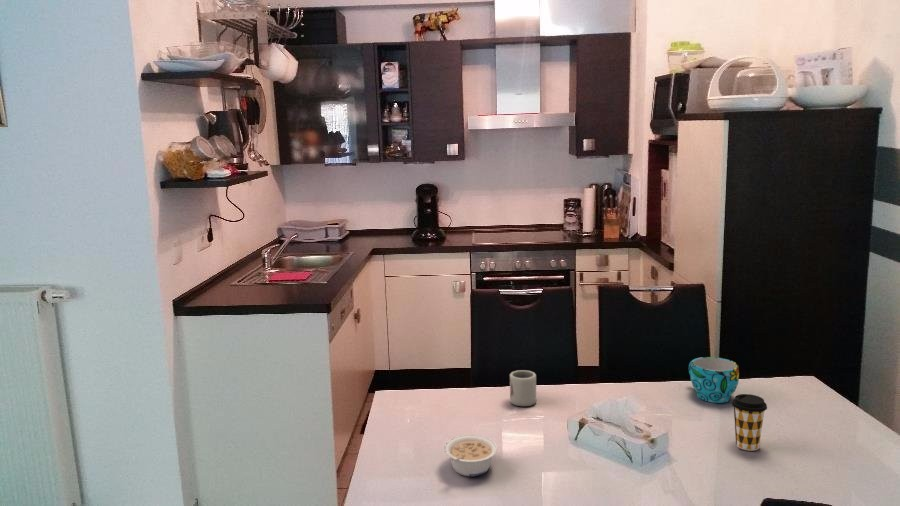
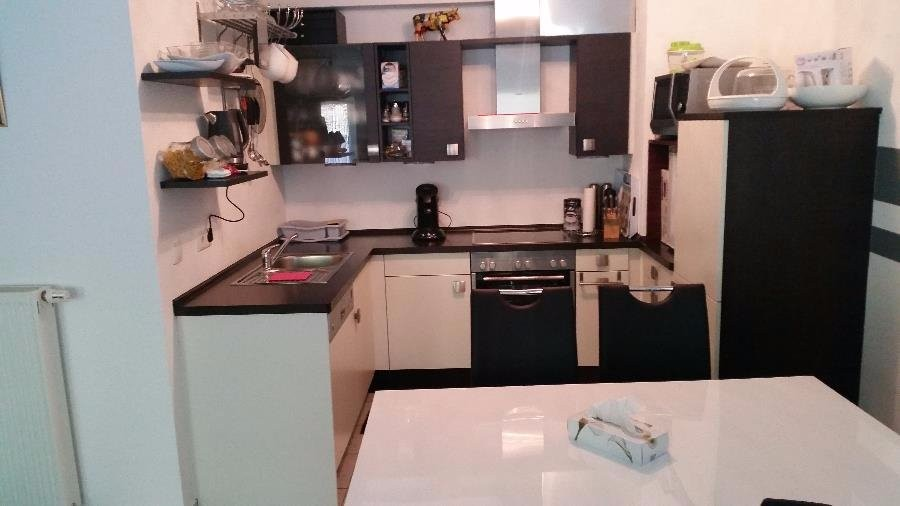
- coffee cup (748, 422)
- cup (523, 386)
- legume (471, 456)
- cup (711, 380)
